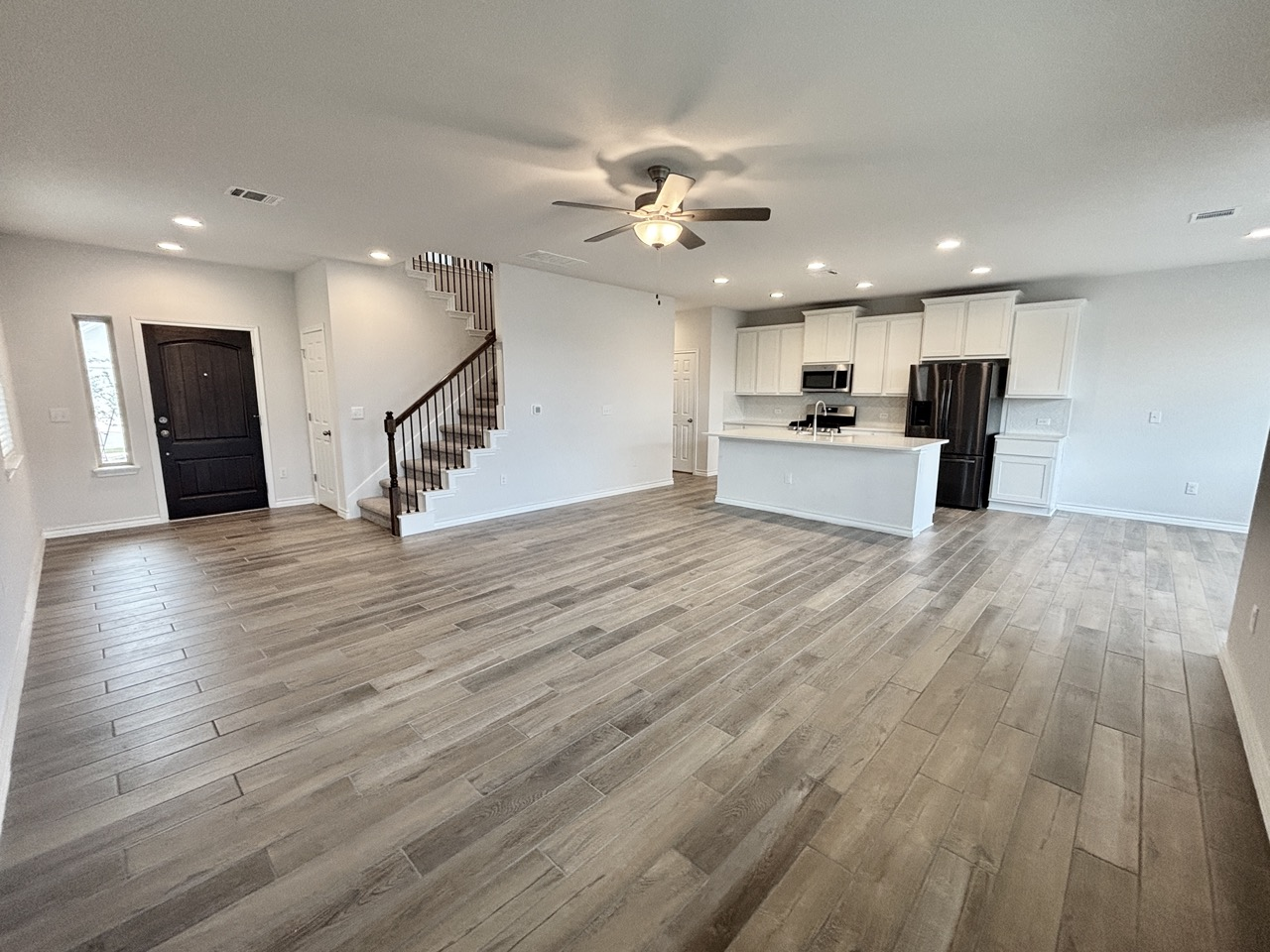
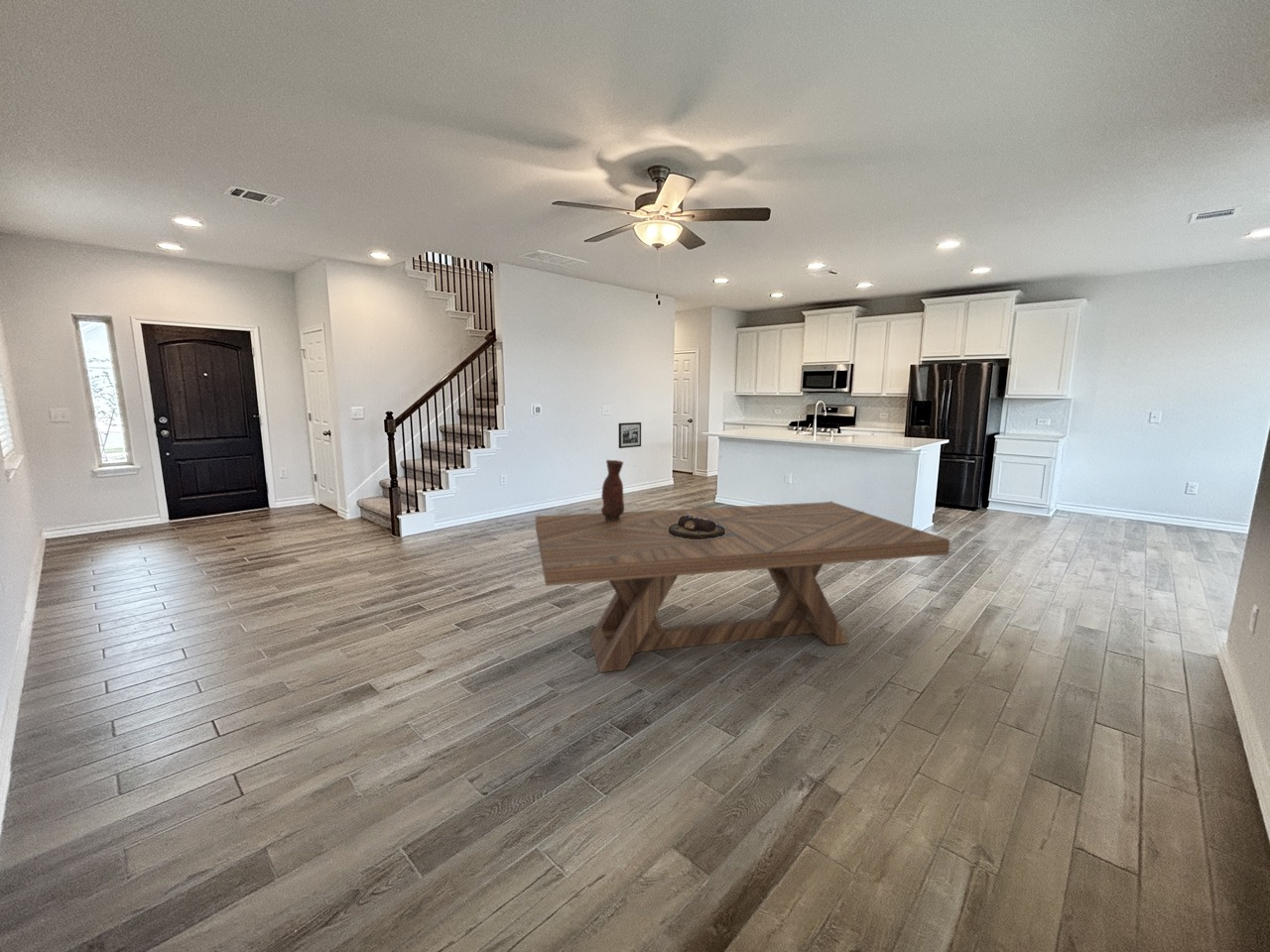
+ vase (612, 489)
+ dining table (722, 571)
+ decorative bowl (697, 523)
+ picture frame (630, 434)
